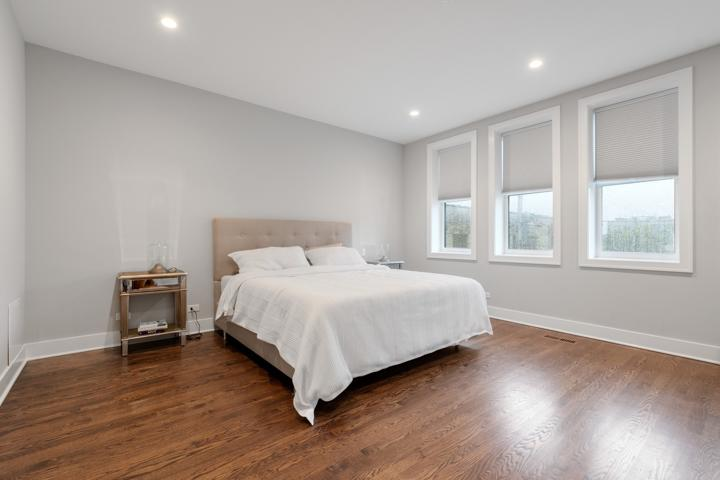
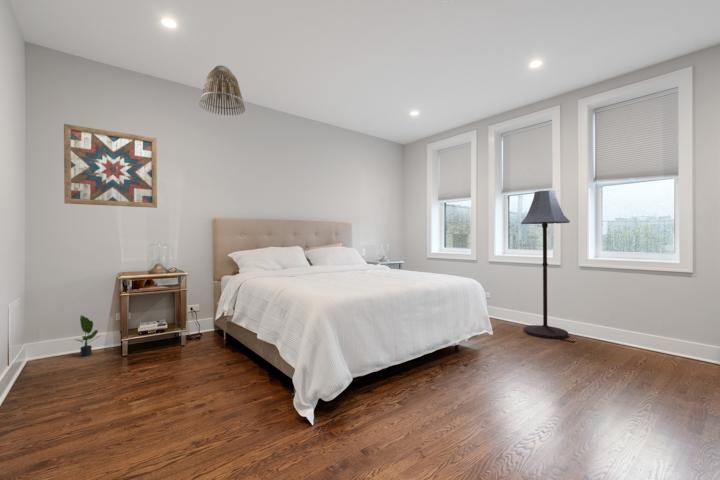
+ floor lamp (545, 262)
+ potted plant (88, 335)
+ lamp shade (223, 88)
+ wall art (113, 168)
